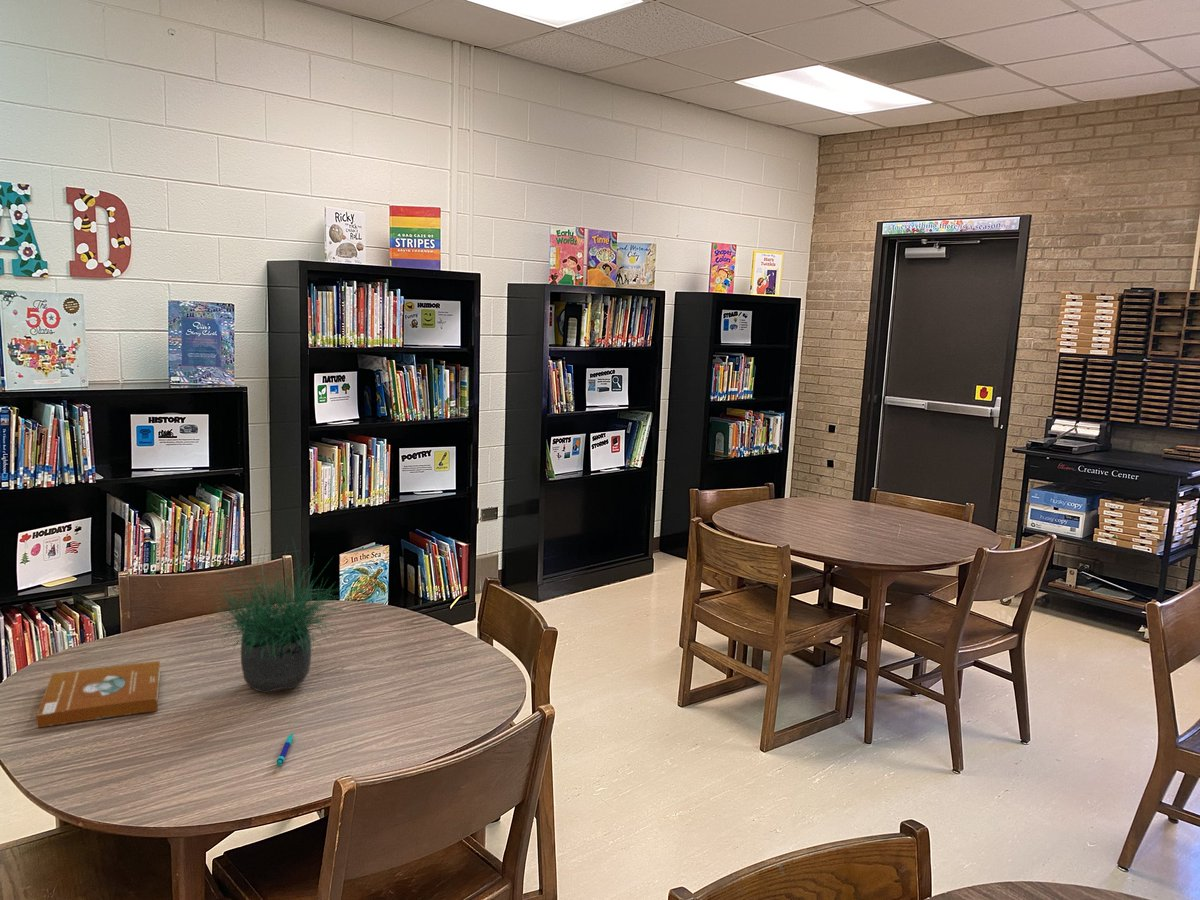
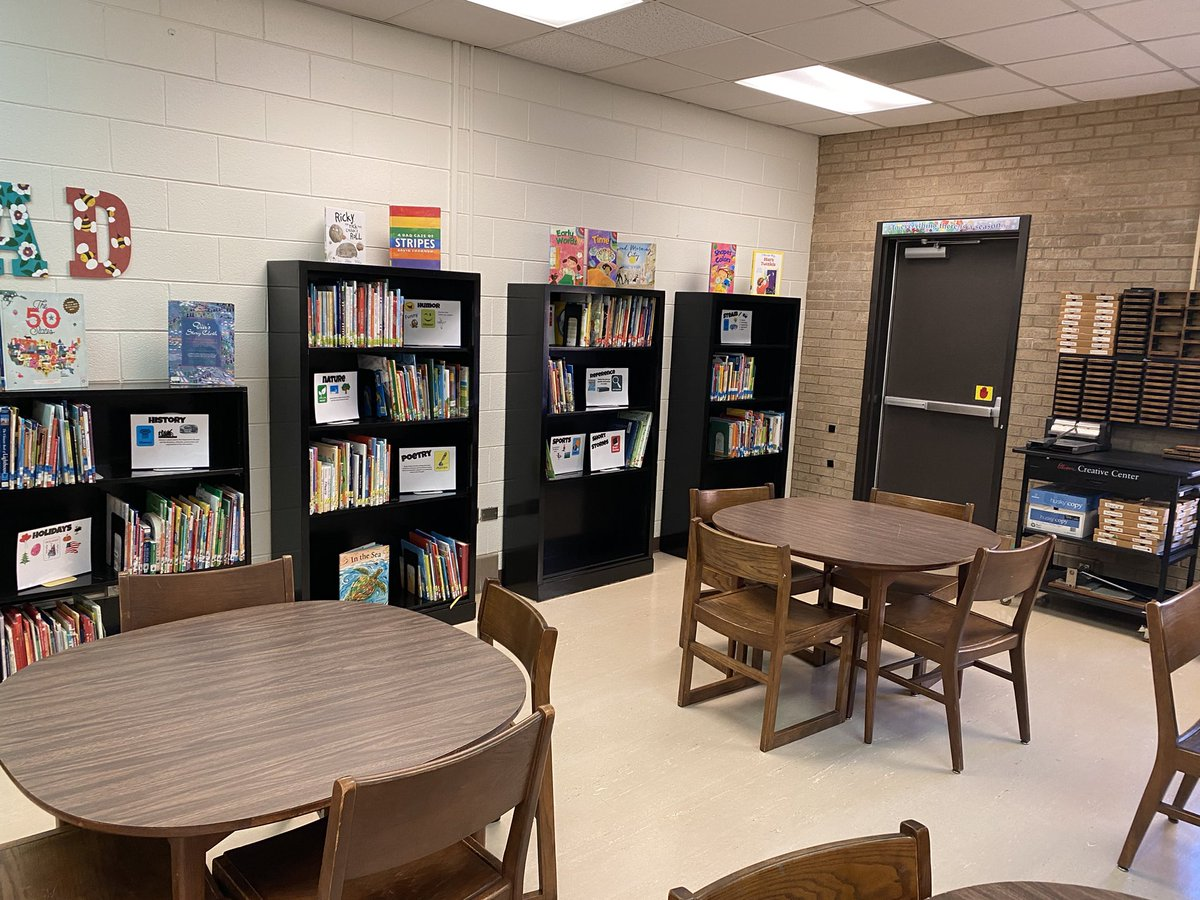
- potted plant (275, 611)
- pen (286, 747)
- book (103, 691)
